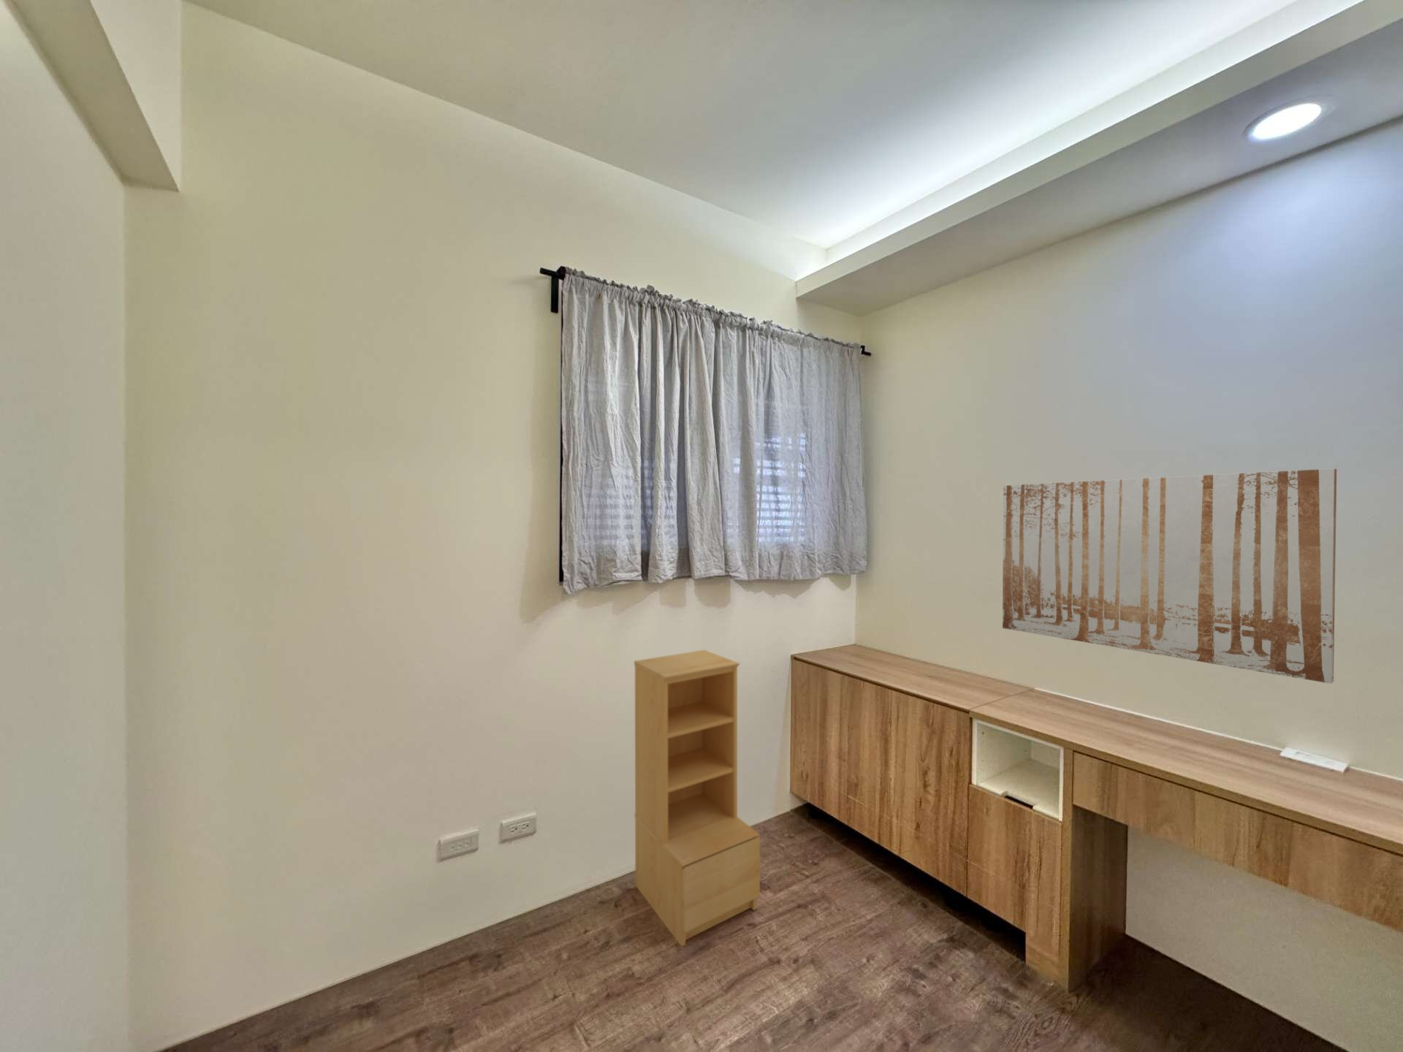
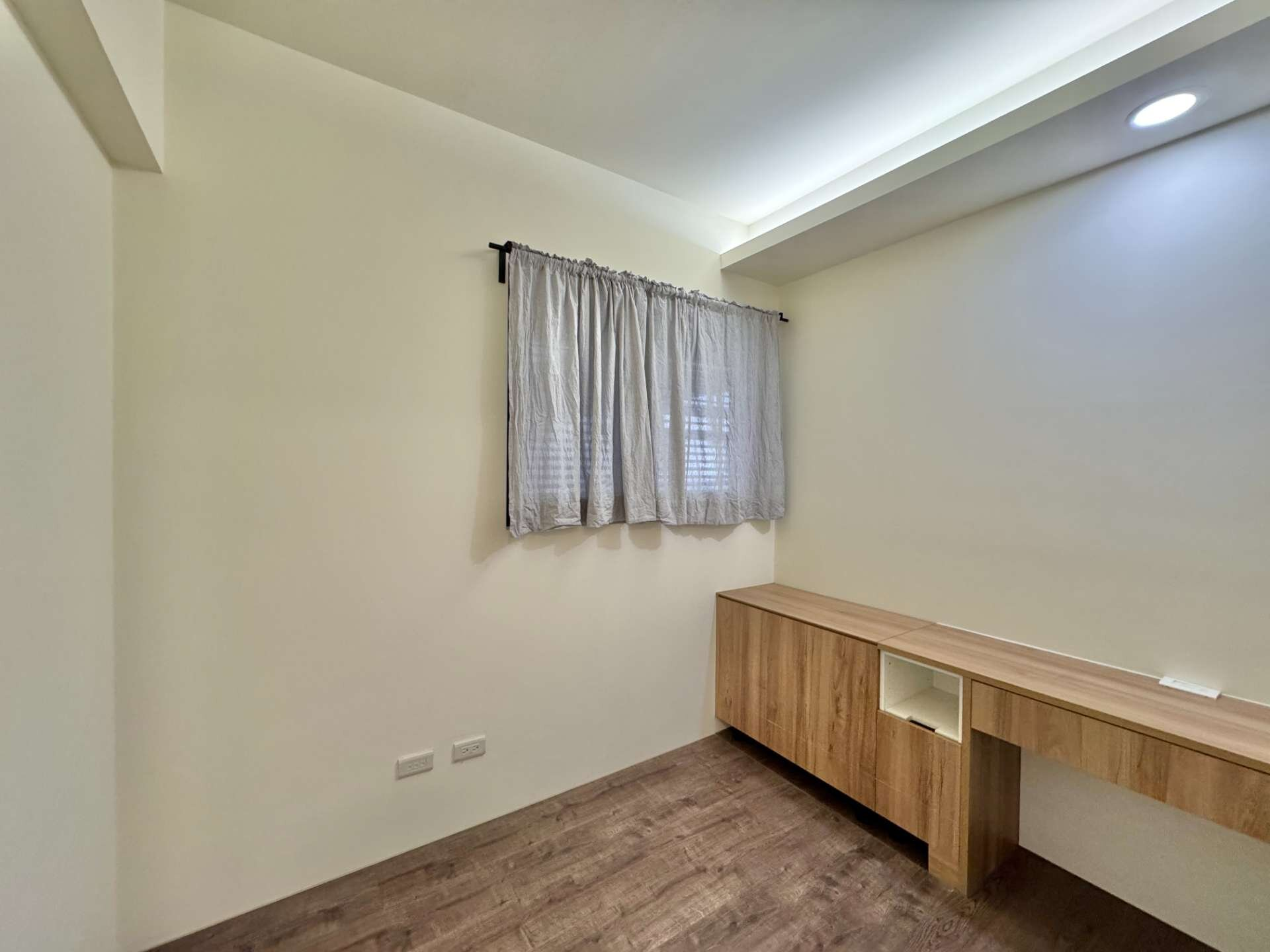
- bookshelf (695, 781)
- wall art (1137, 564)
